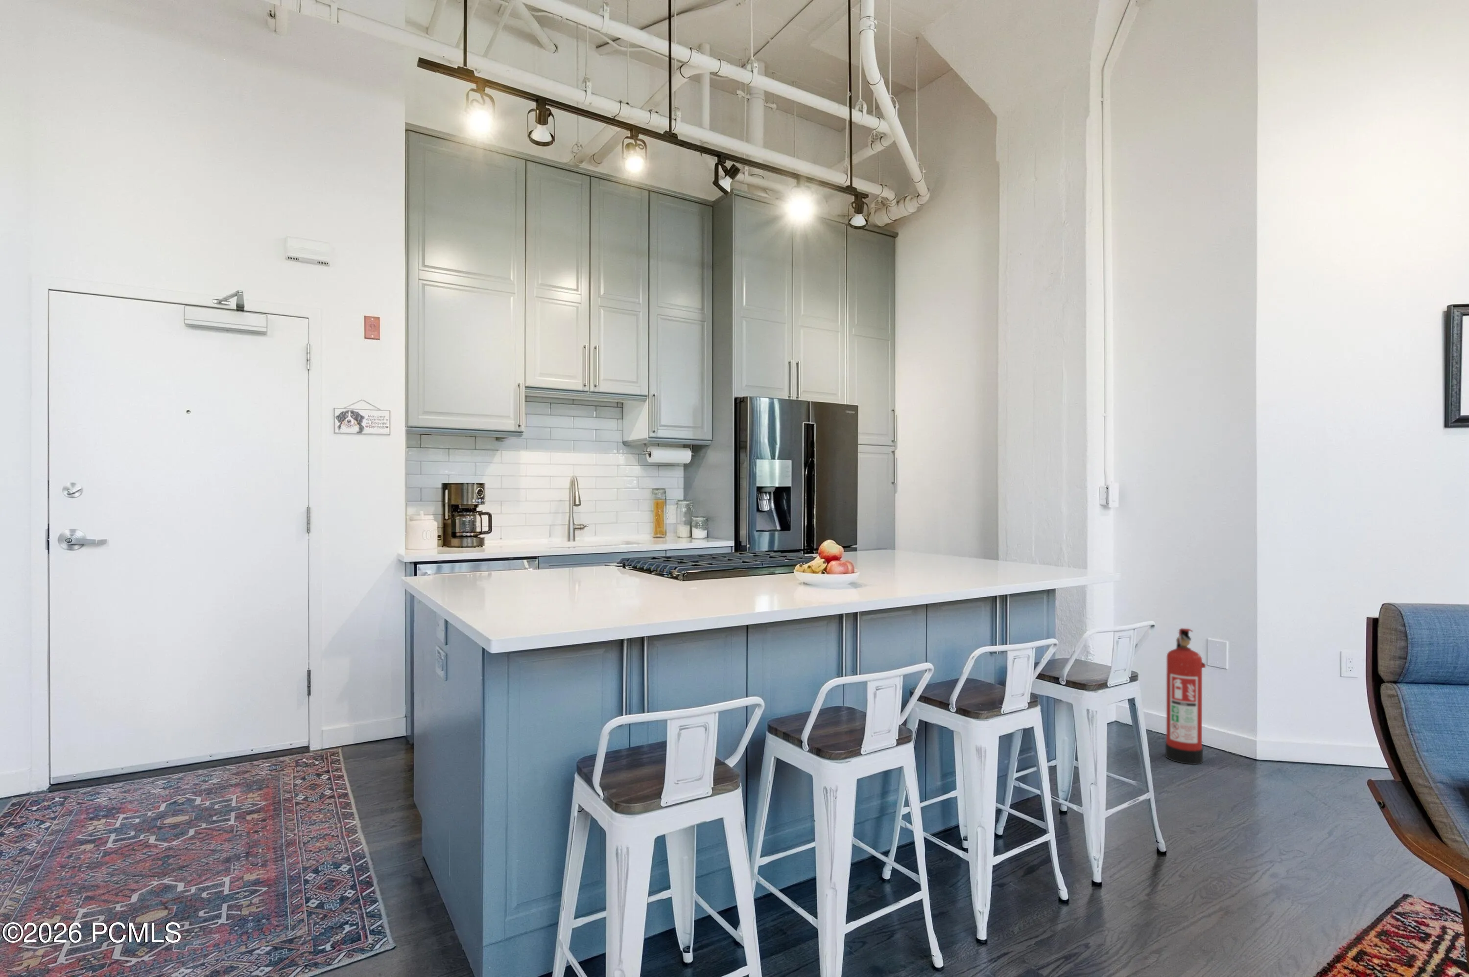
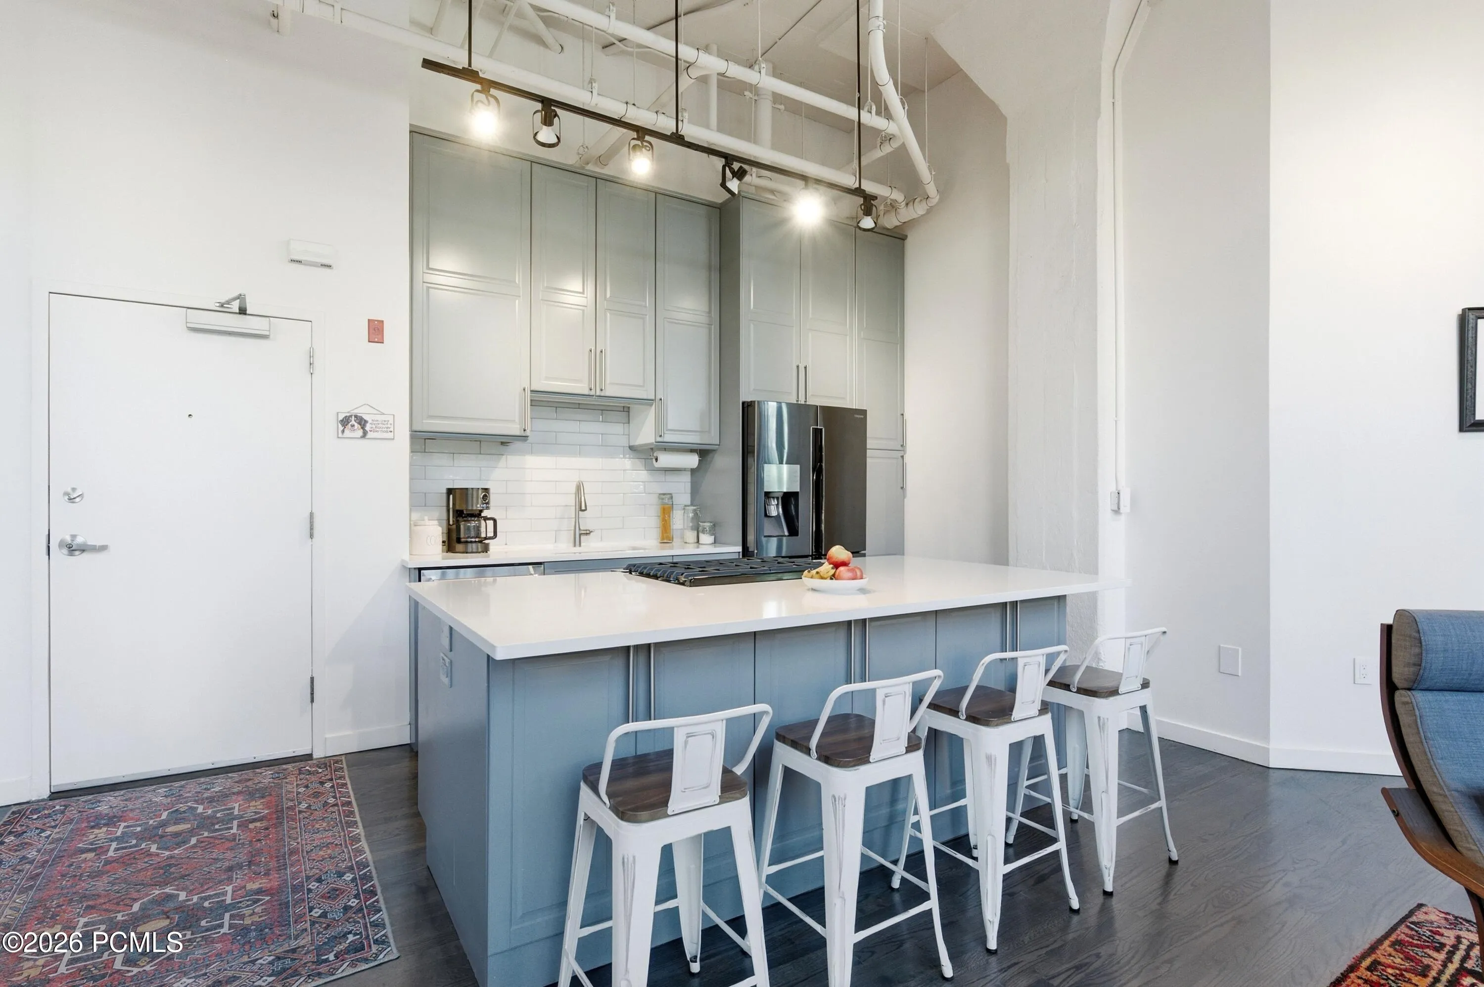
- fire extinguisher (1184, 692)
